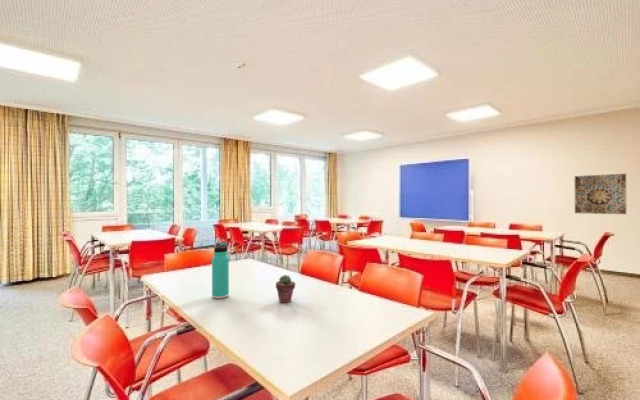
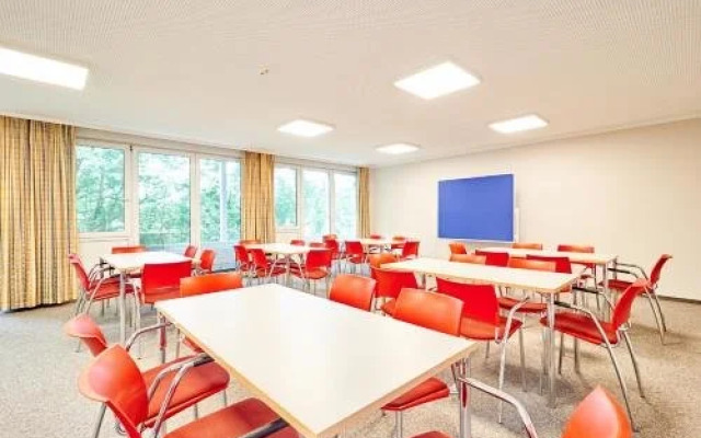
- wall art (599, 194)
- thermos bottle (220, 269)
- potted succulent (285, 287)
